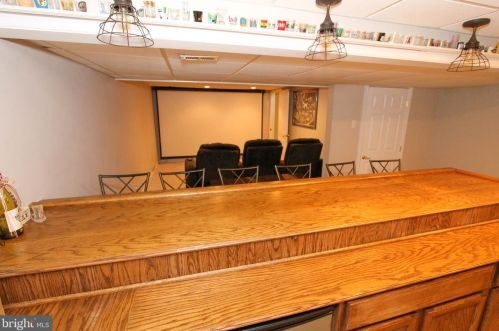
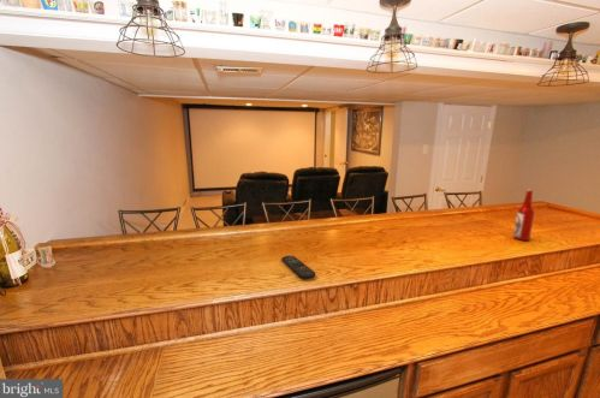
+ remote control (297, 266)
+ alcohol (525, 214)
